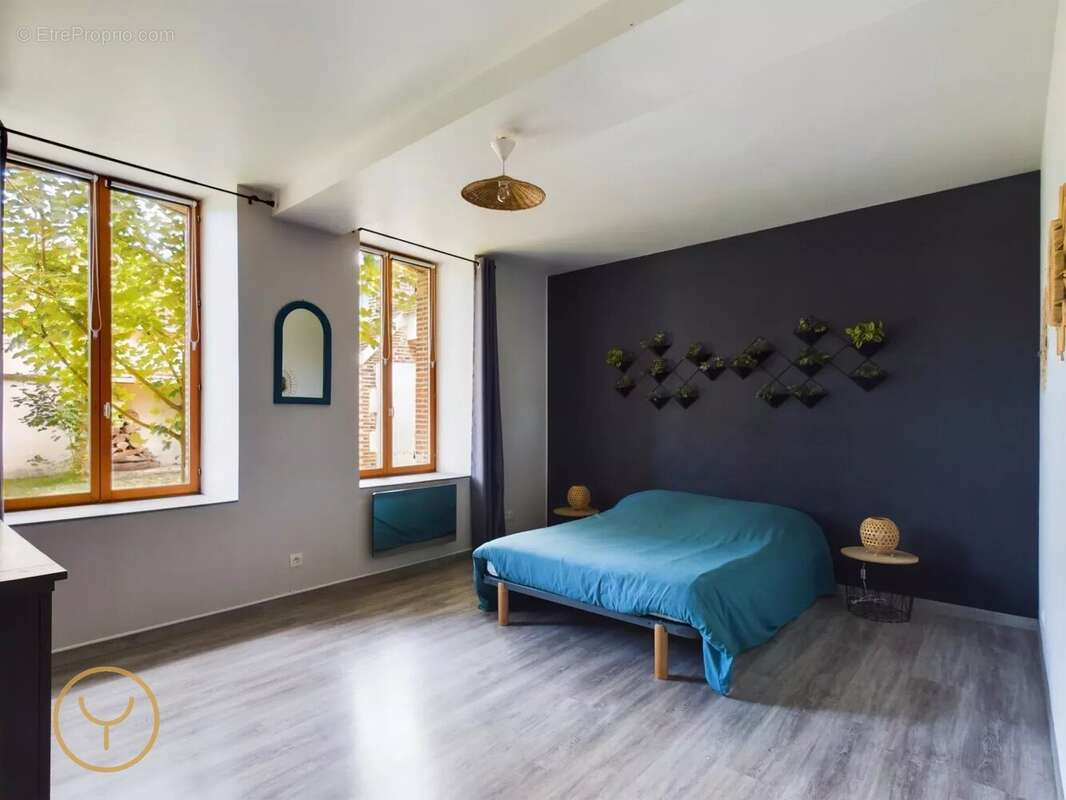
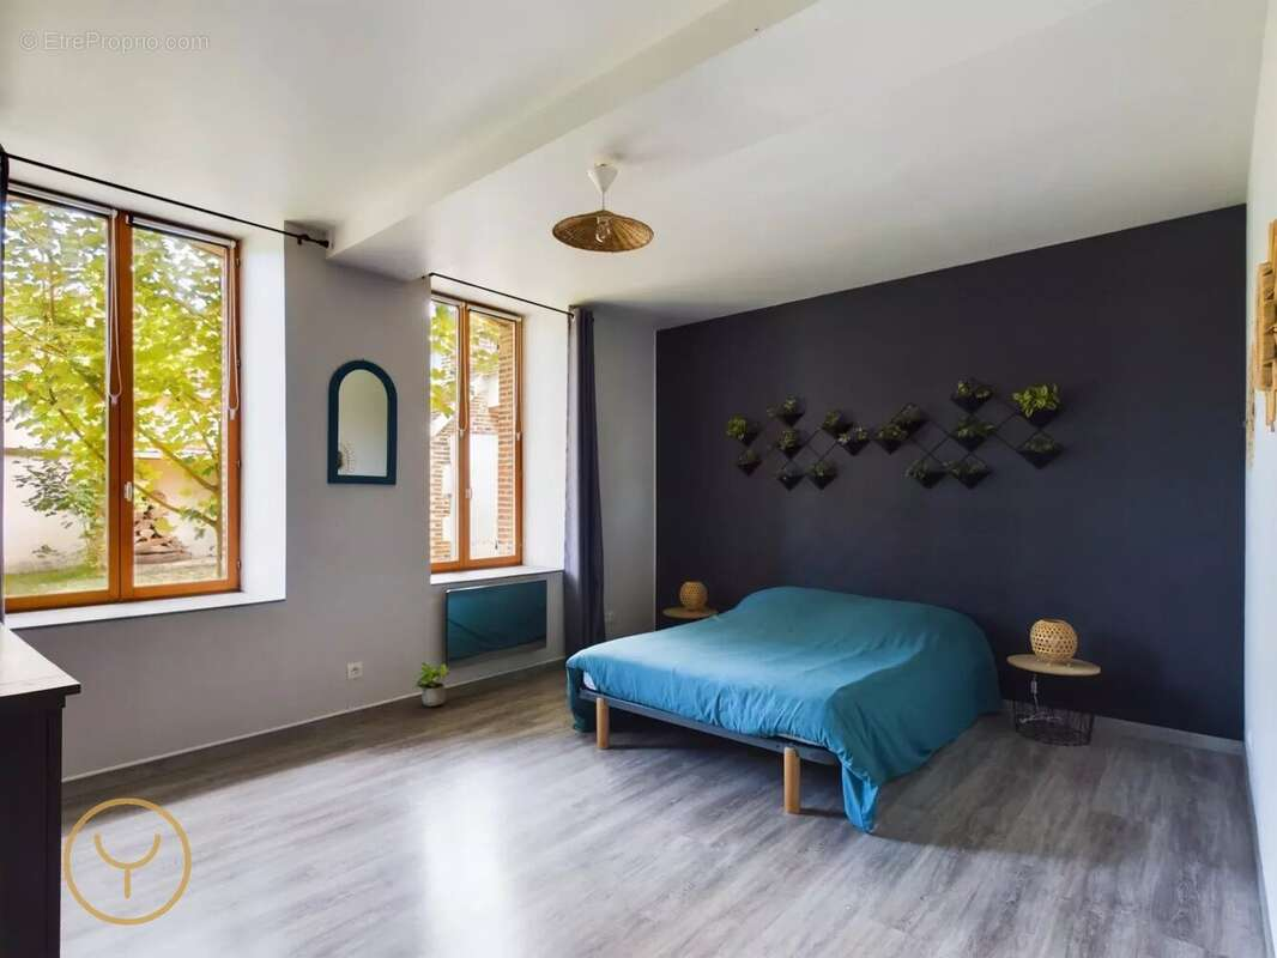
+ potted plant (430, 683)
